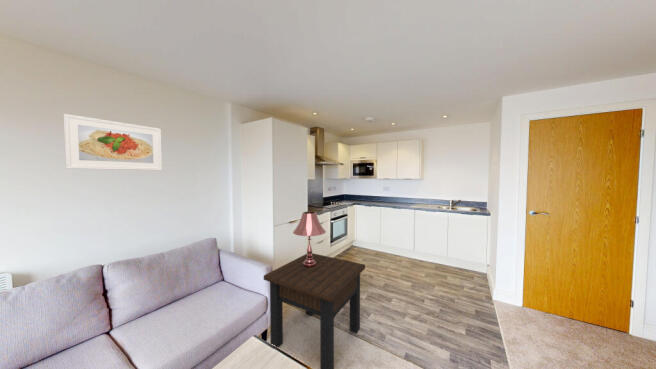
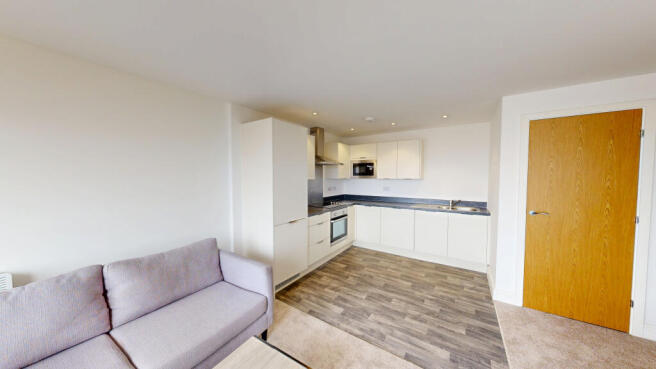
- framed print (119, 146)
- side table (317, 303)
- table lamp (309, 238)
